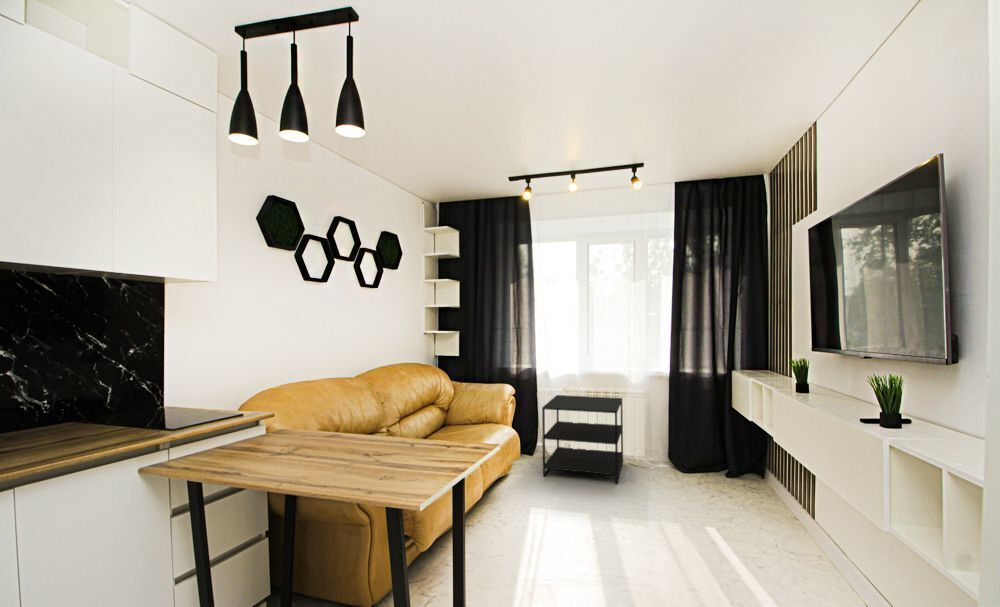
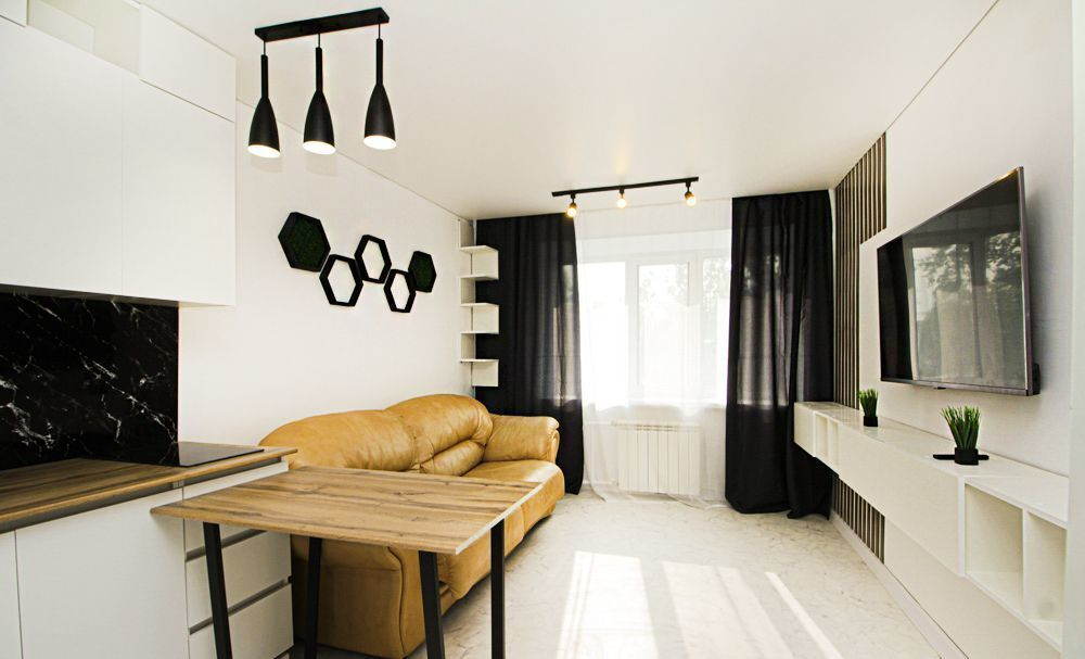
- side table (584, 435)
